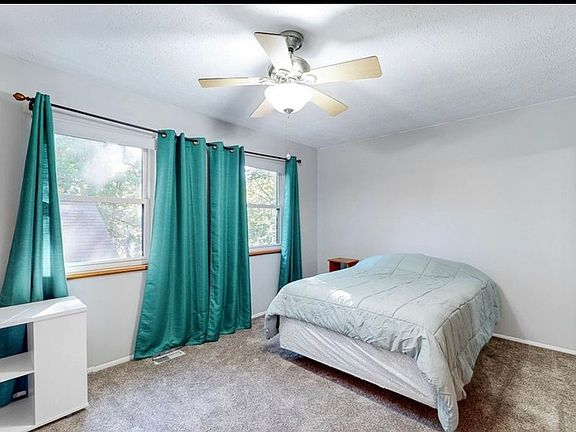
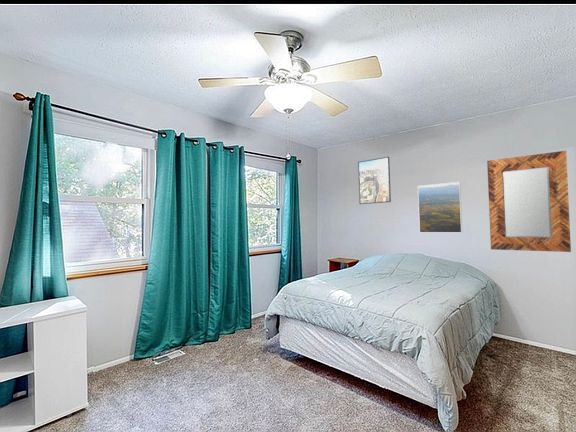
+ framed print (373, 181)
+ home mirror (526, 203)
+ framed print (439, 208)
